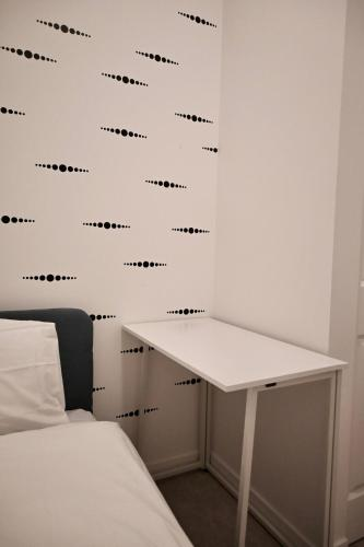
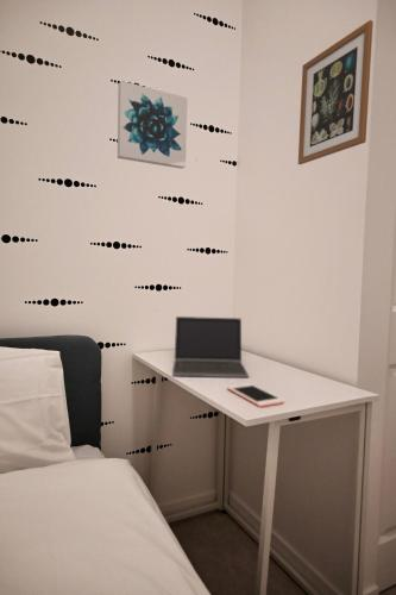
+ cell phone (253, 394)
+ wall art (152, 126)
+ wall art (331, 100)
+ laptop computer (209, 344)
